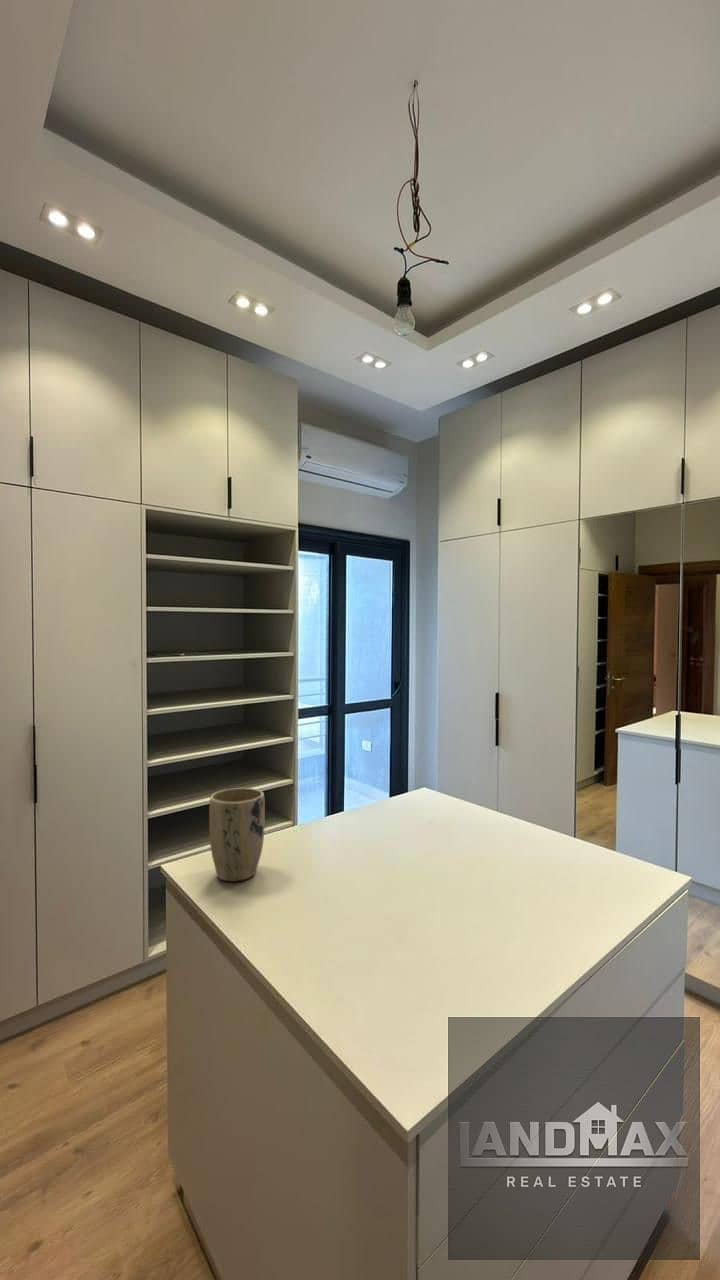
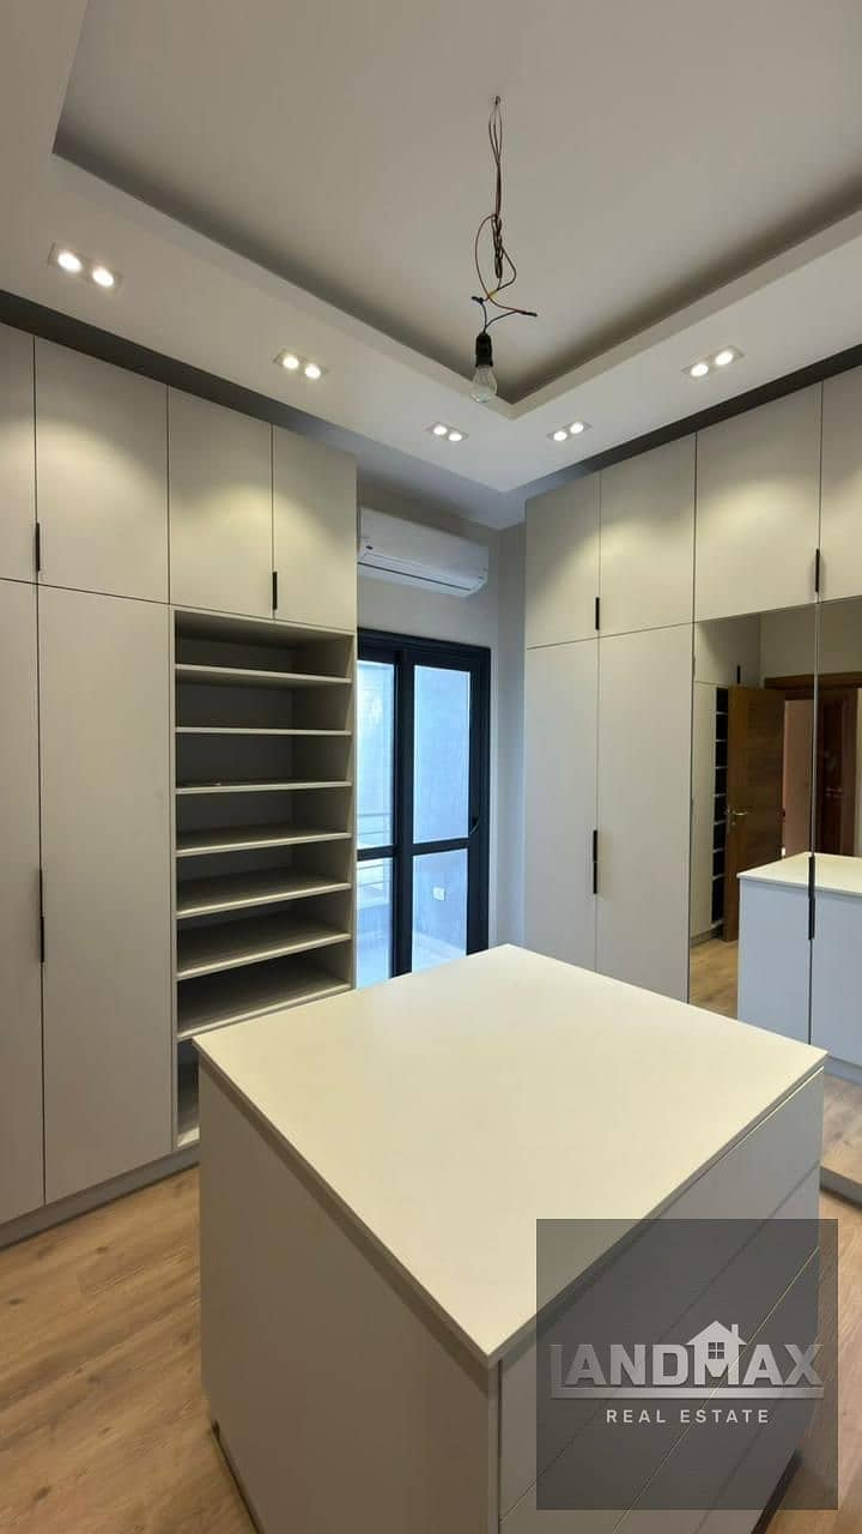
- plant pot (237, 834)
